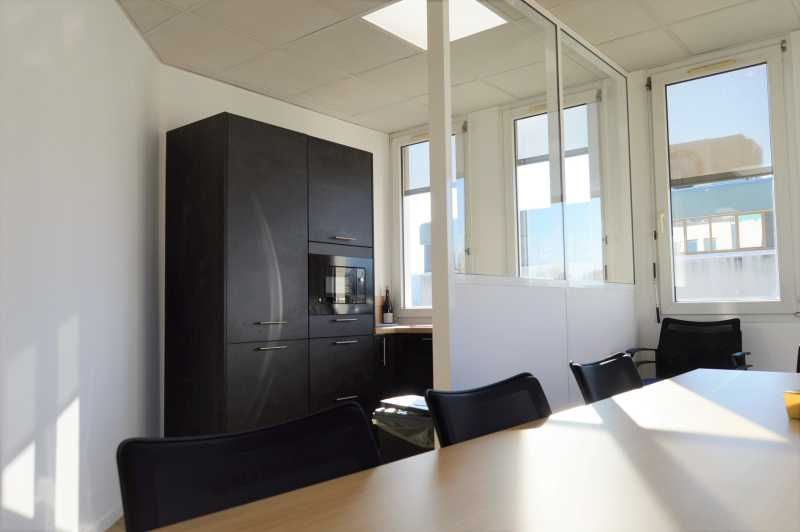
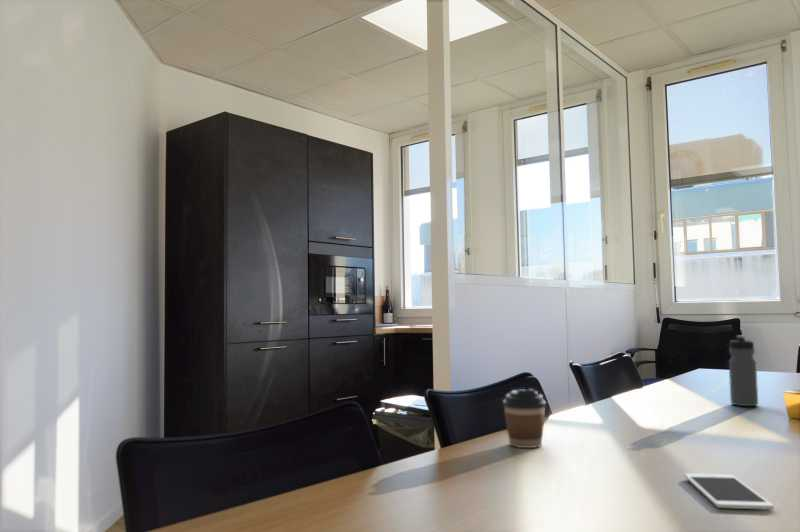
+ water bottle (742, 369)
+ coffee cup (524, 416)
+ cell phone (725, 490)
